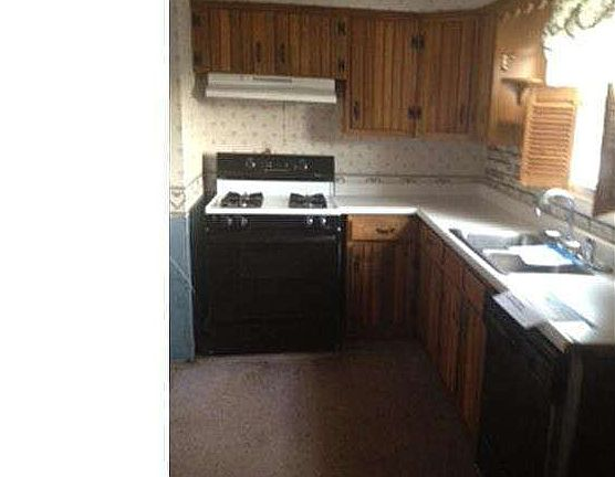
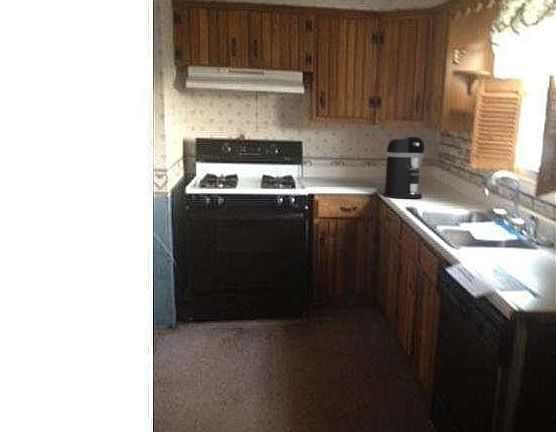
+ coffee maker (404, 166)
